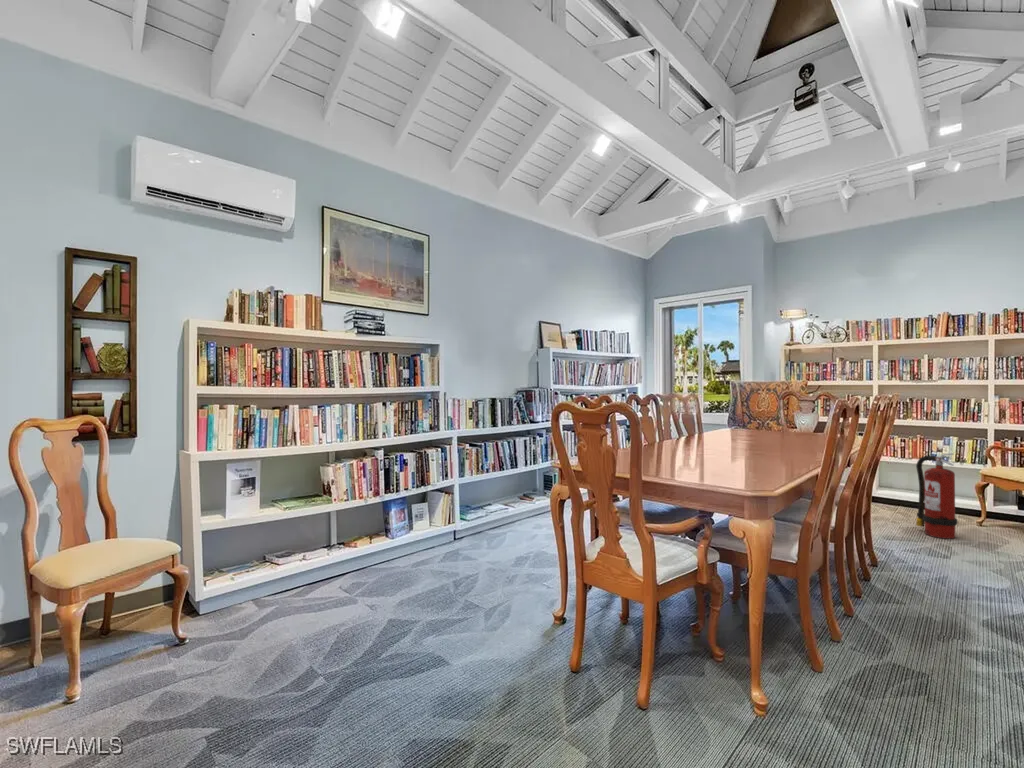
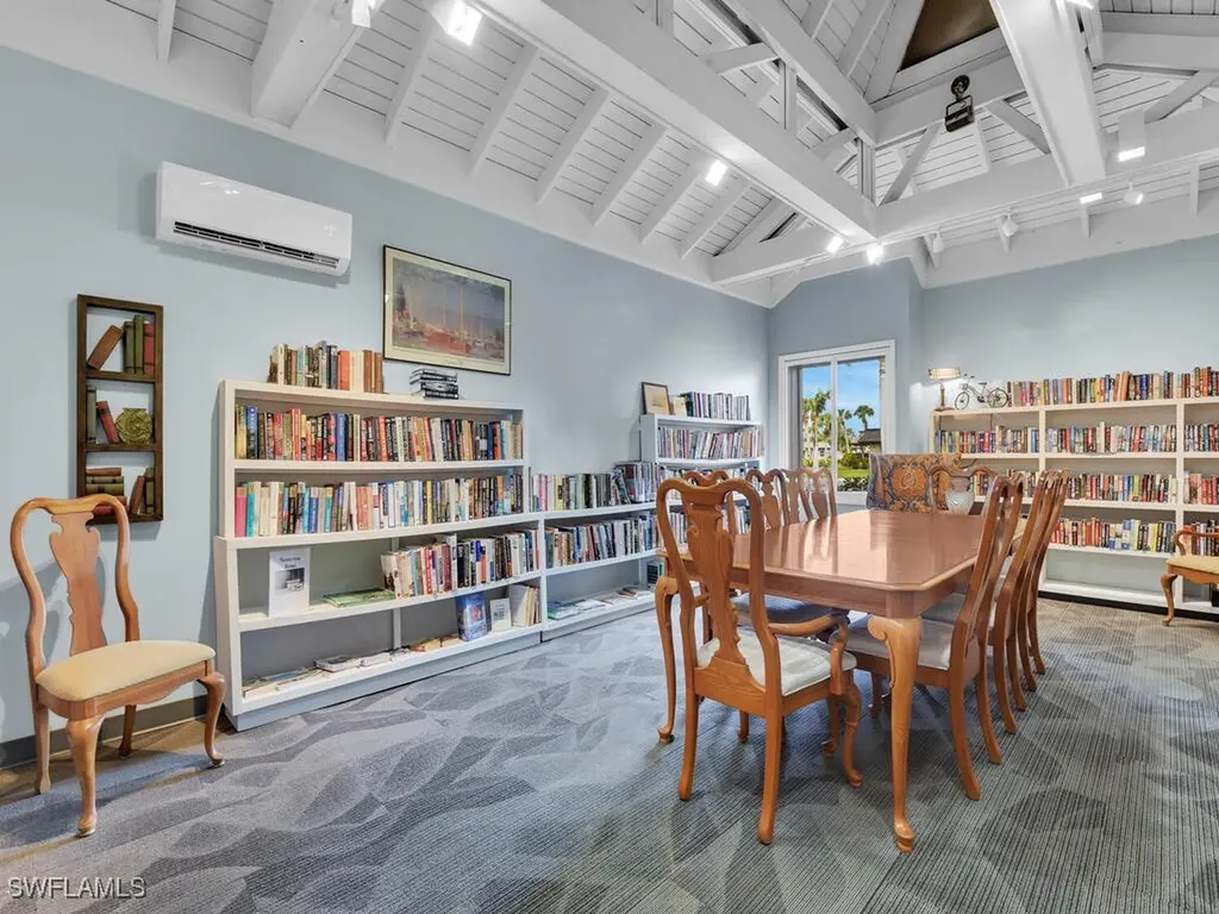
- fire extinguisher (935, 492)
